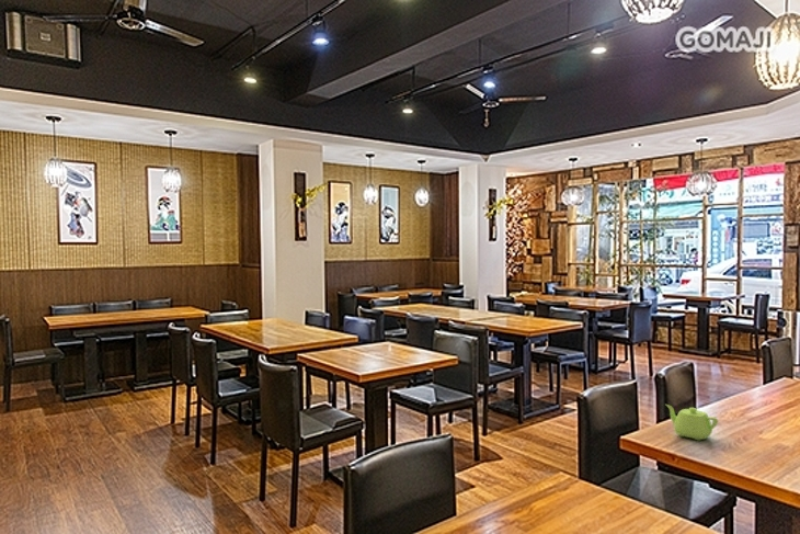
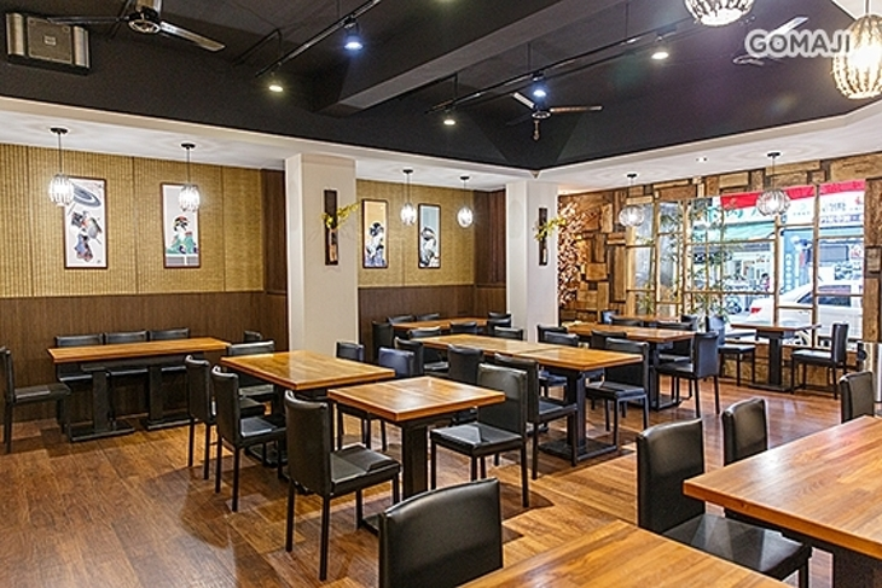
- teapot (690, 421)
